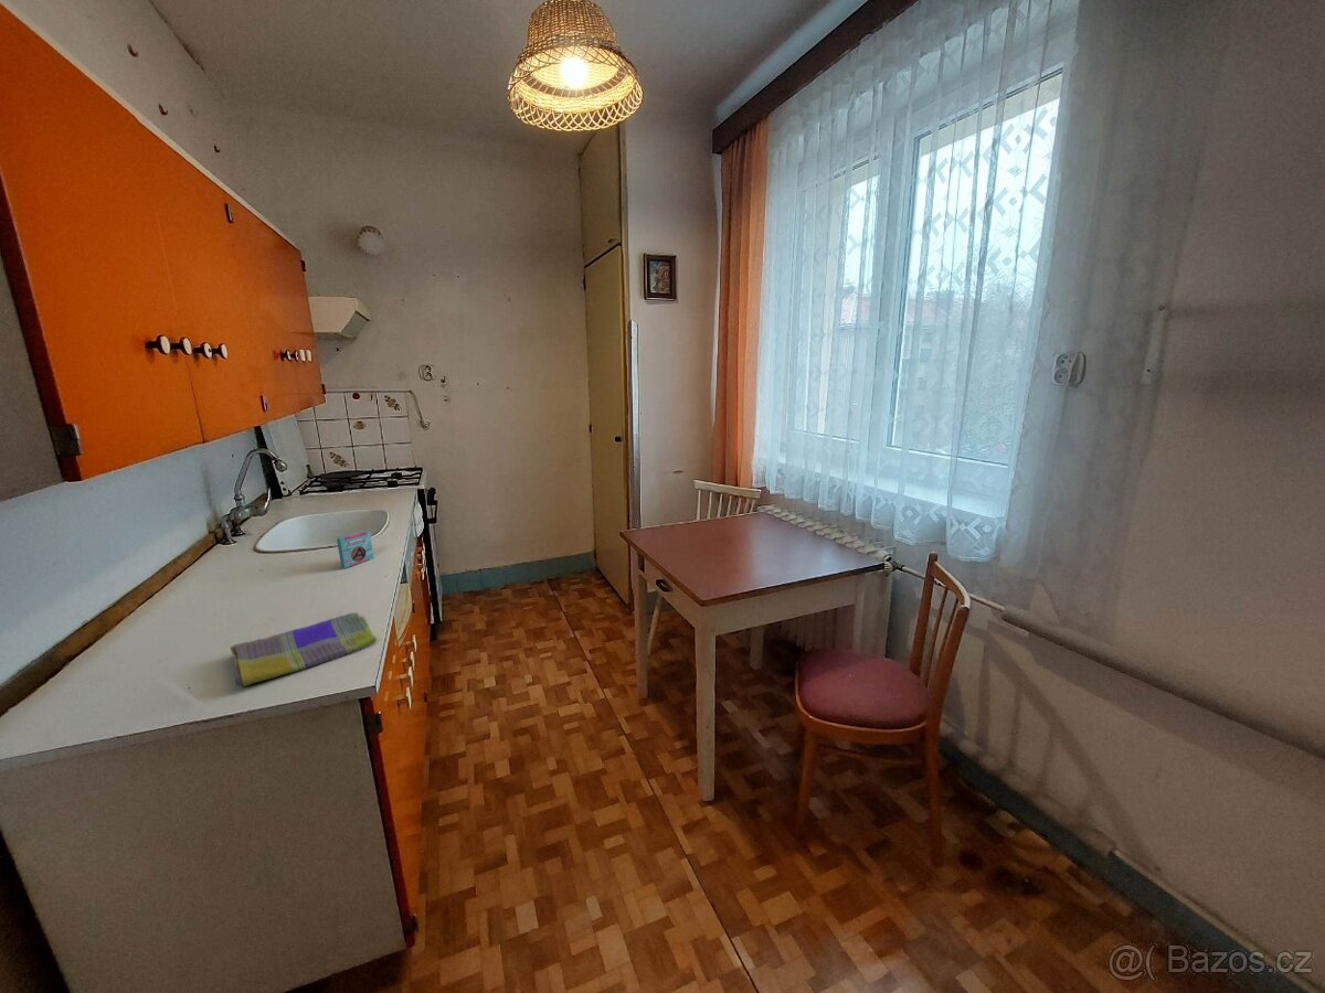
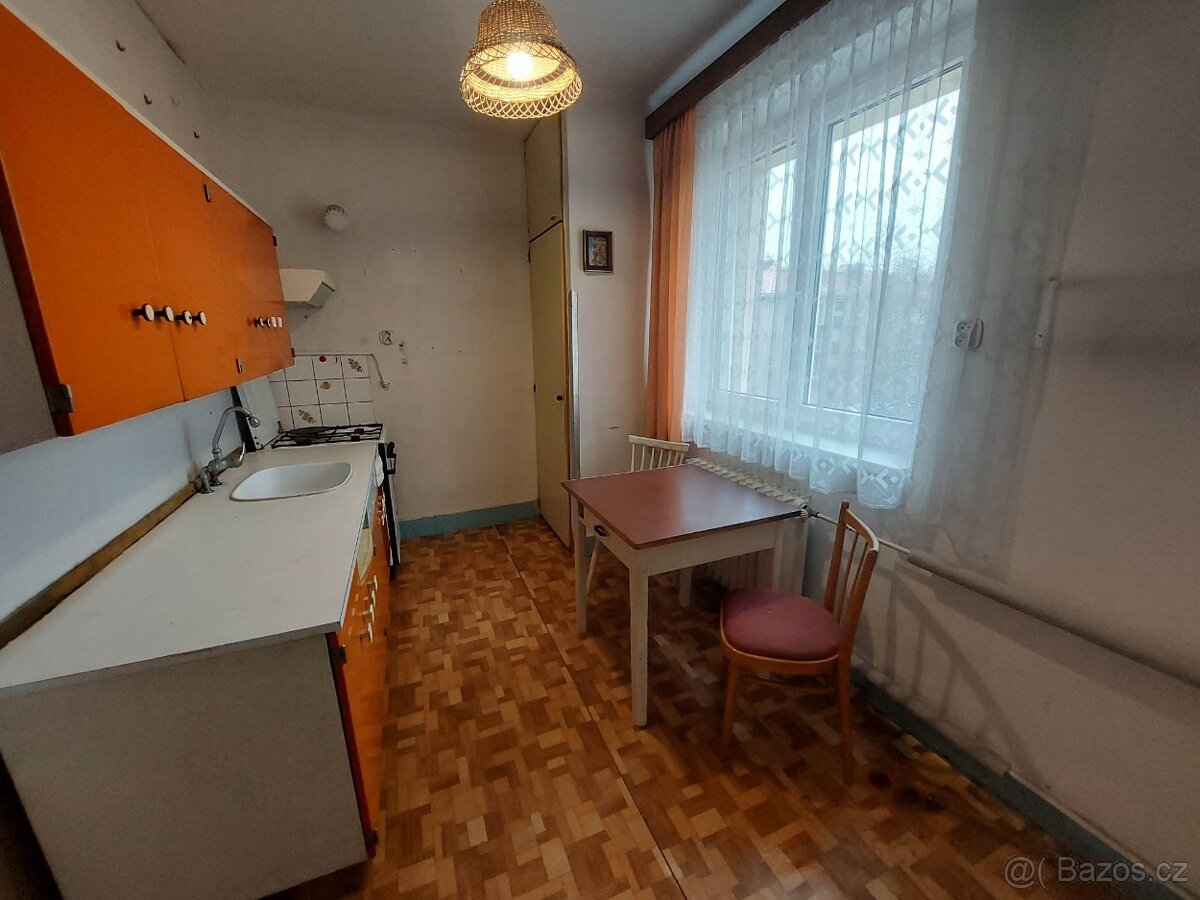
- dish towel (305, 644)
- cosmetic container (356, 548)
